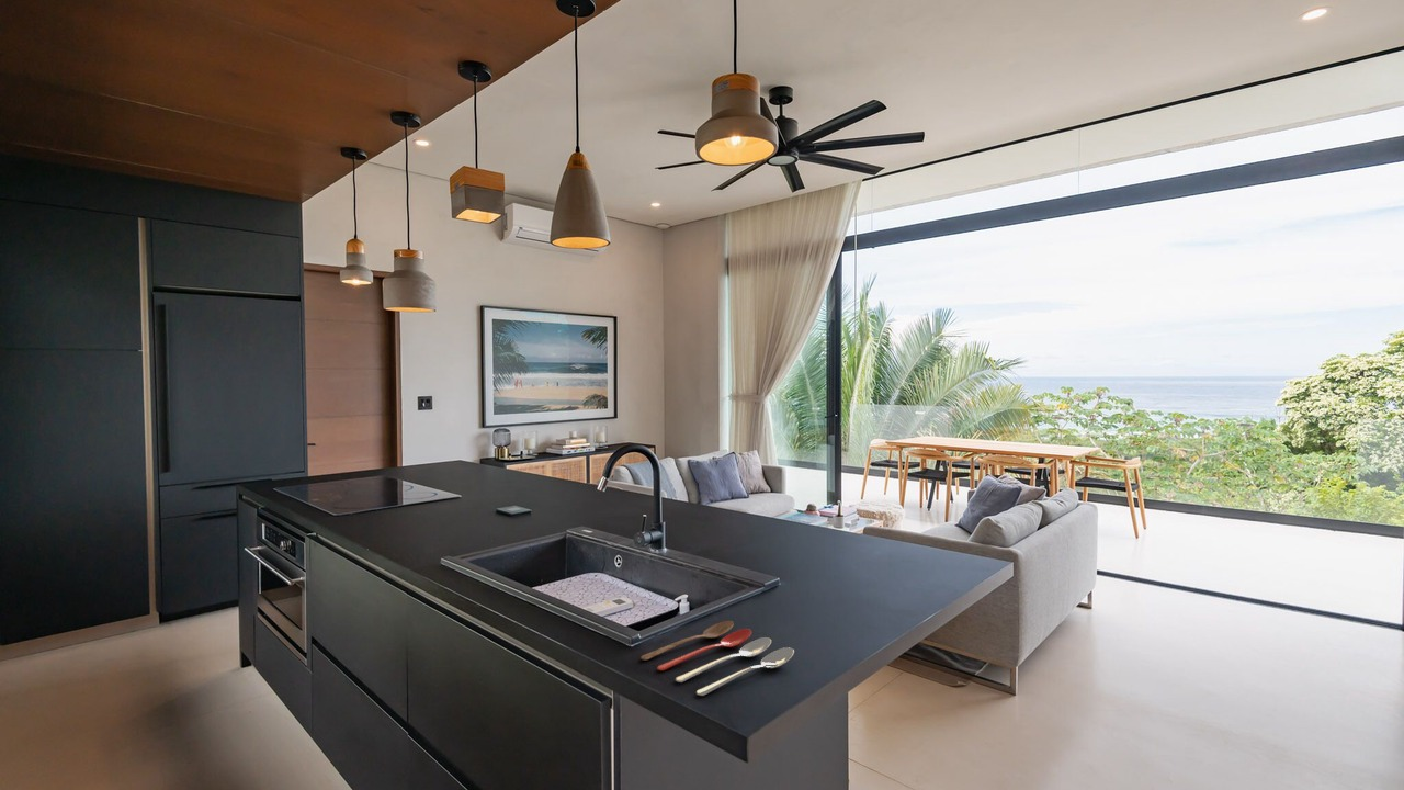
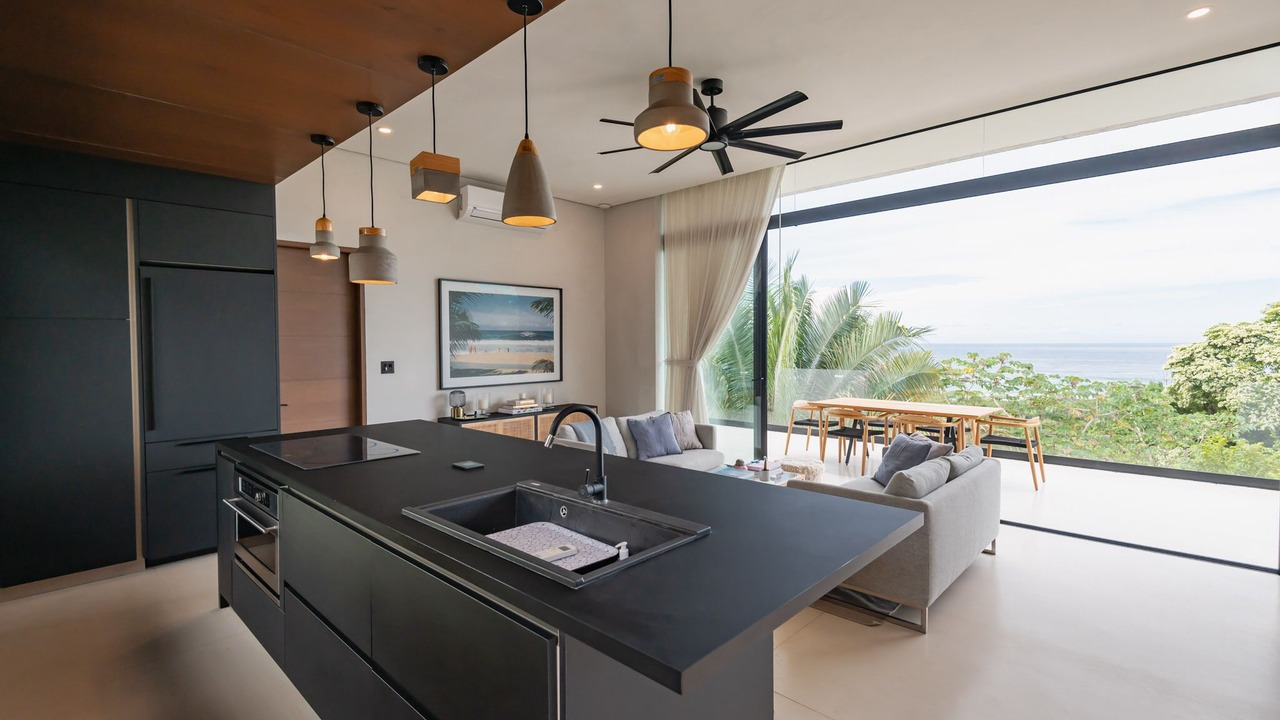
- cooking utensil (720, 658)
